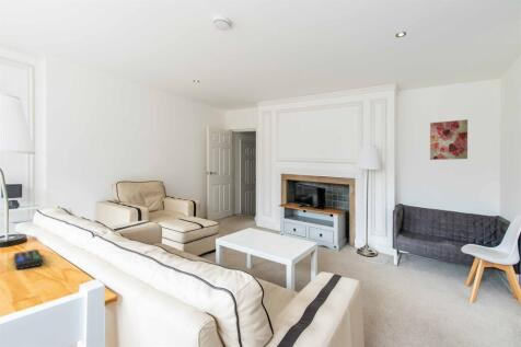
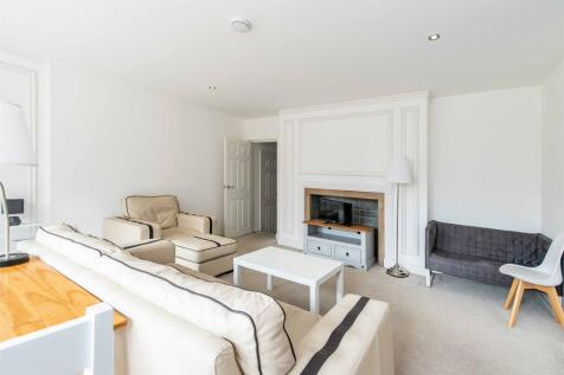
- wall art (448, 140)
- remote control (27, 258)
